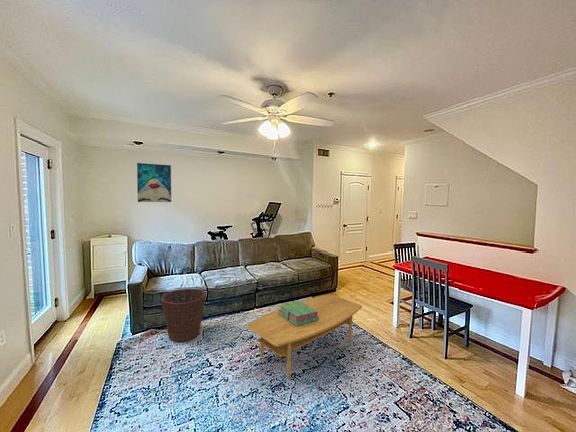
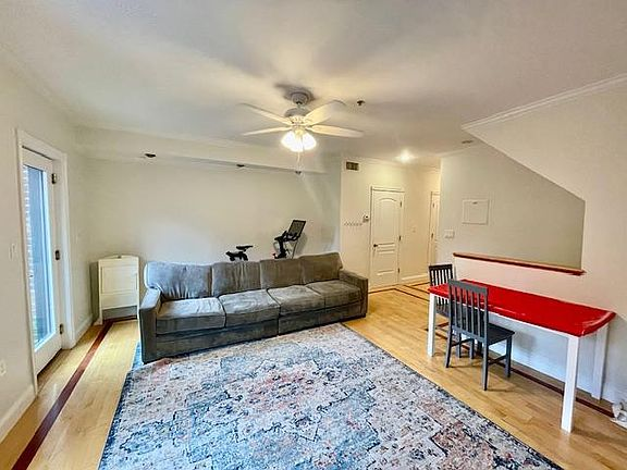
- basket (184, 315)
- stack of books (297, 311)
- wall art (154, 183)
- coffee table (308, 331)
